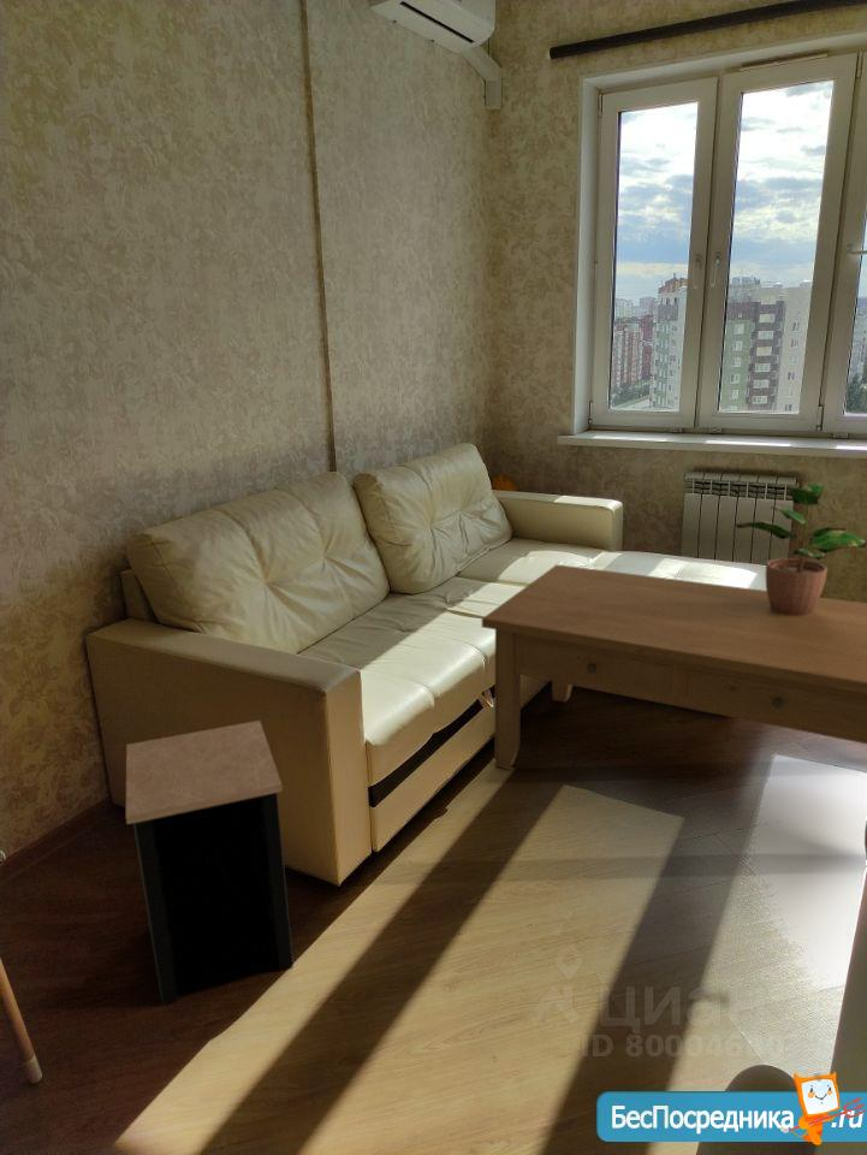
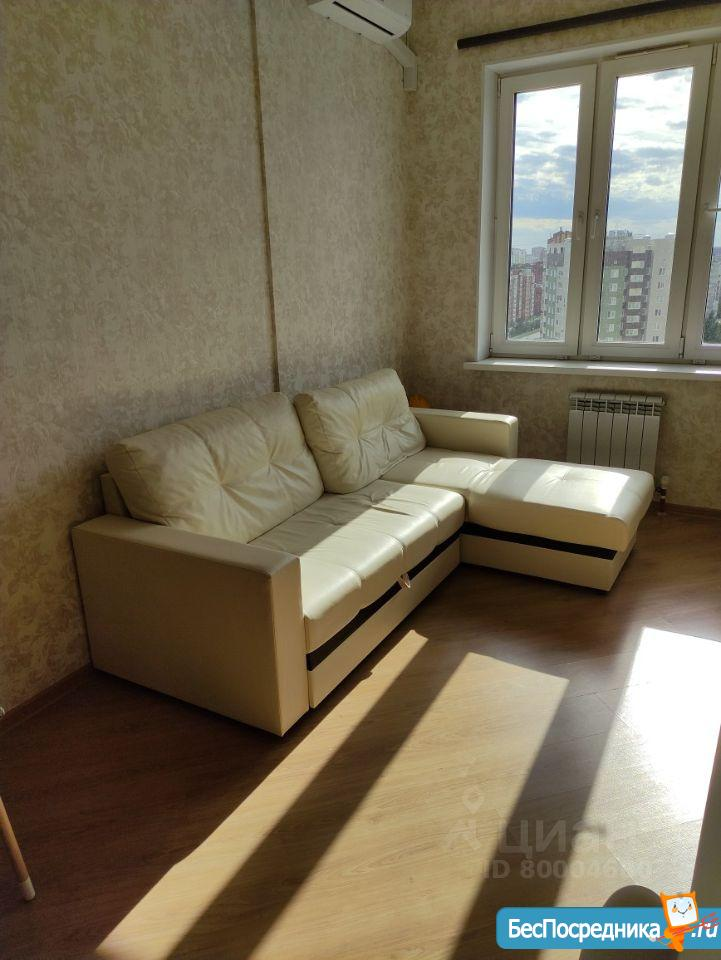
- coffee table (695, 692)
- side table (212, 858)
- potted plant (798, 543)
